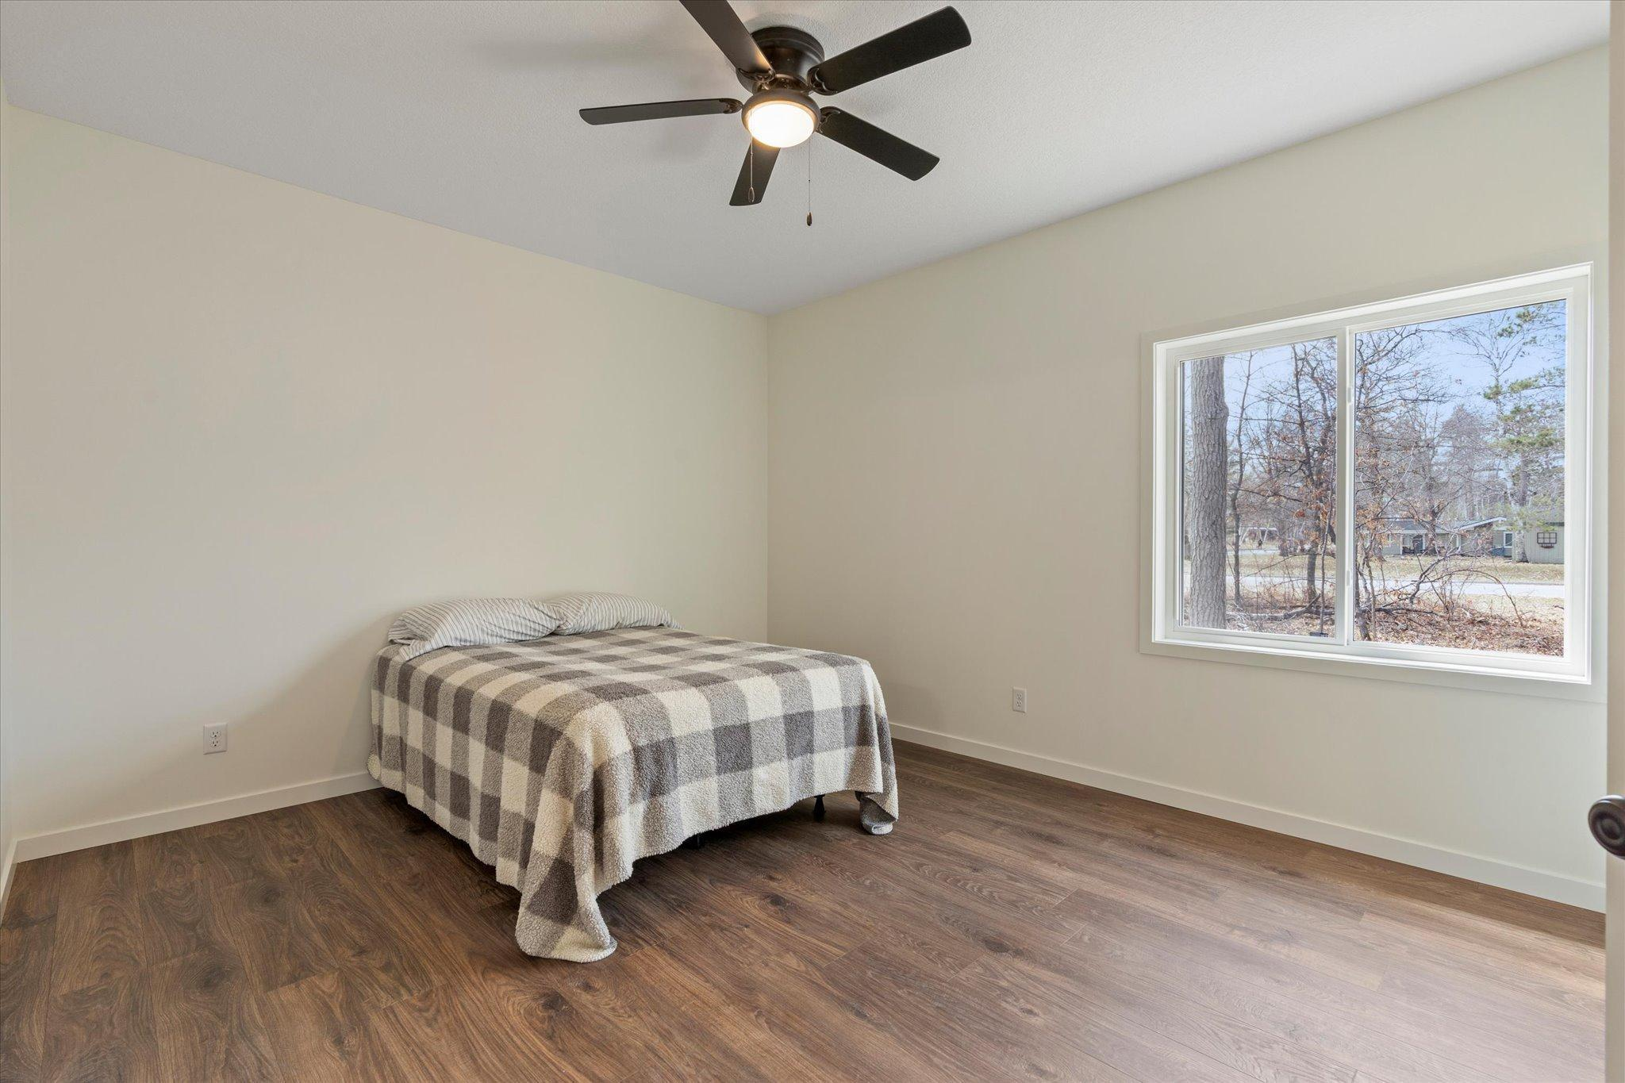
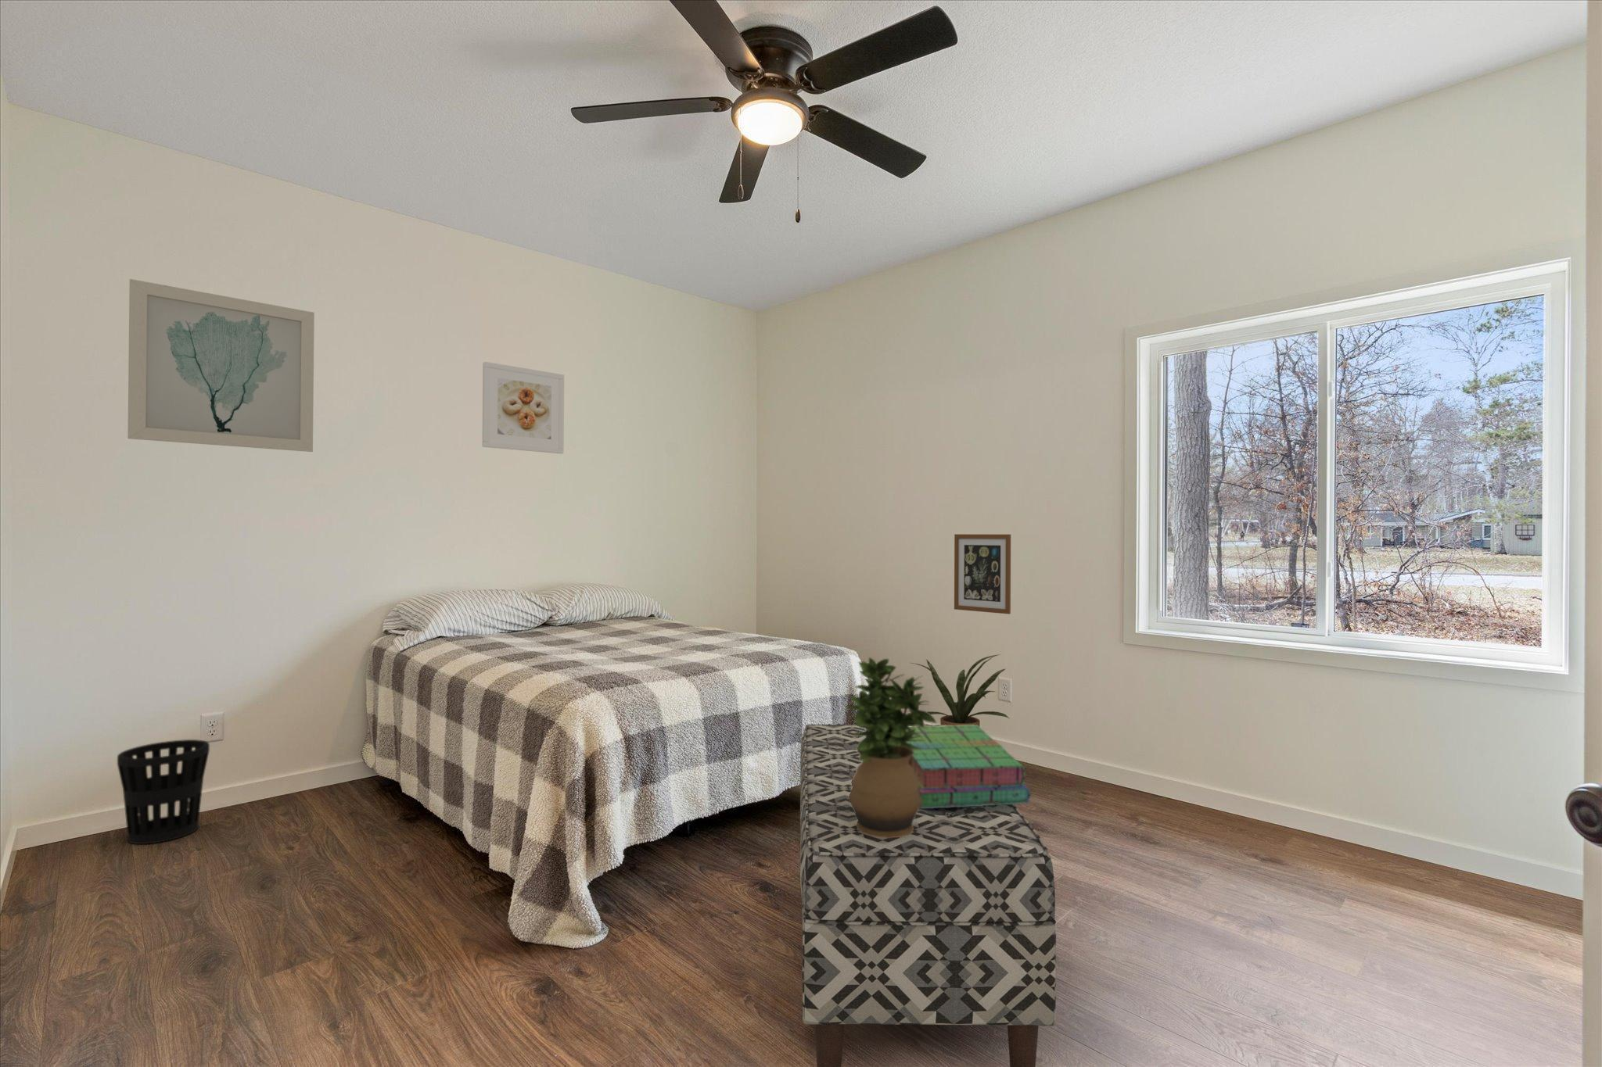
+ stack of books (952, 763)
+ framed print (524, 408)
+ wall art (981, 572)
+ wall art (226, 372)
+ wastebasket (163, 791)
+ house plant (961, 706)
+ potted plant (886, 743)
+ bench (897, 865)
